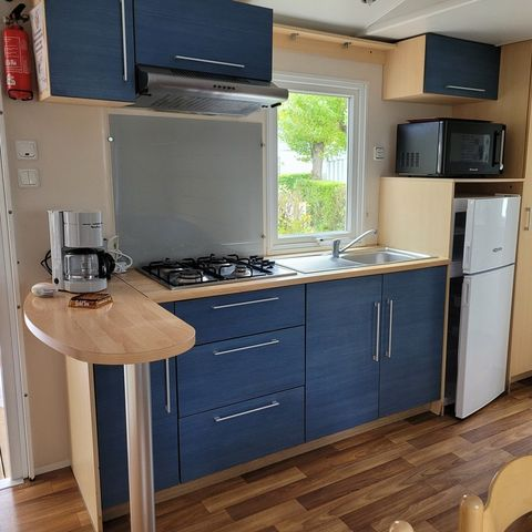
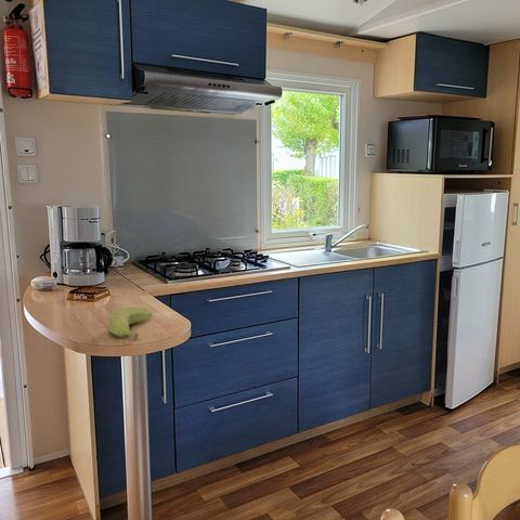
+ banana (133, 321)
